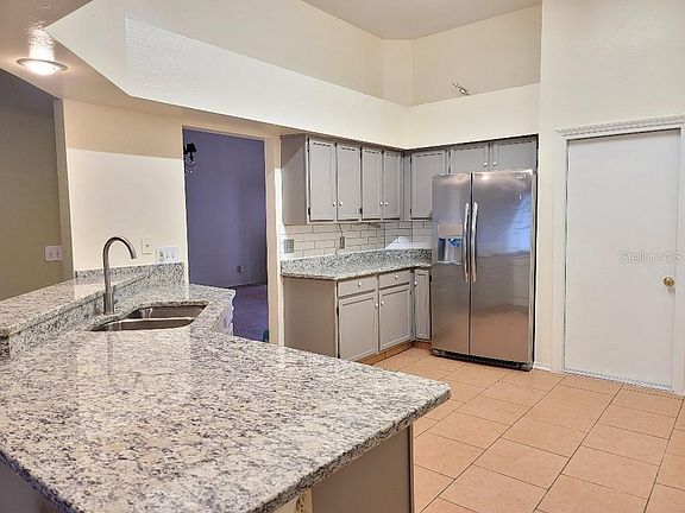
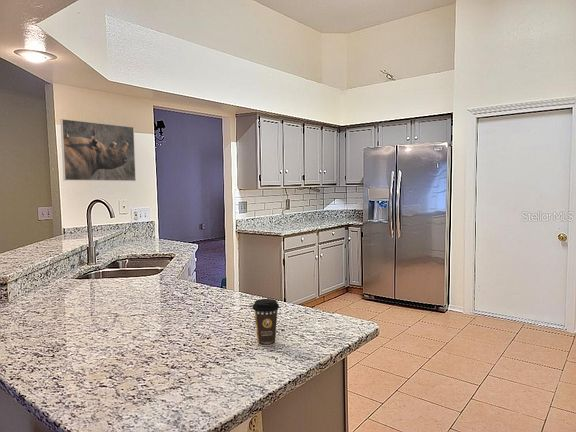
+ coffee cup (266, 322)
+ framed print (100, 152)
